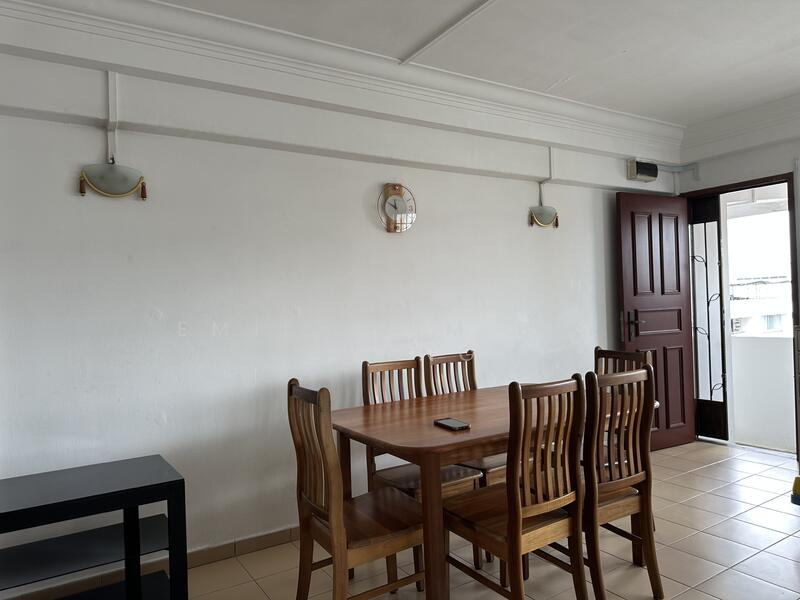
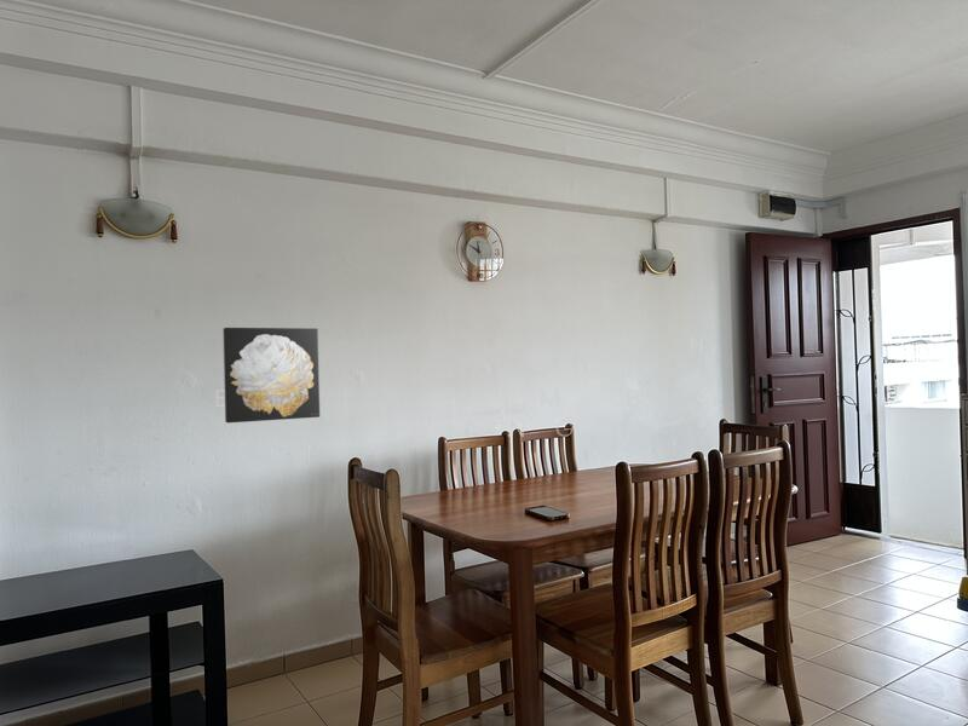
+ wall art (272, 374)
